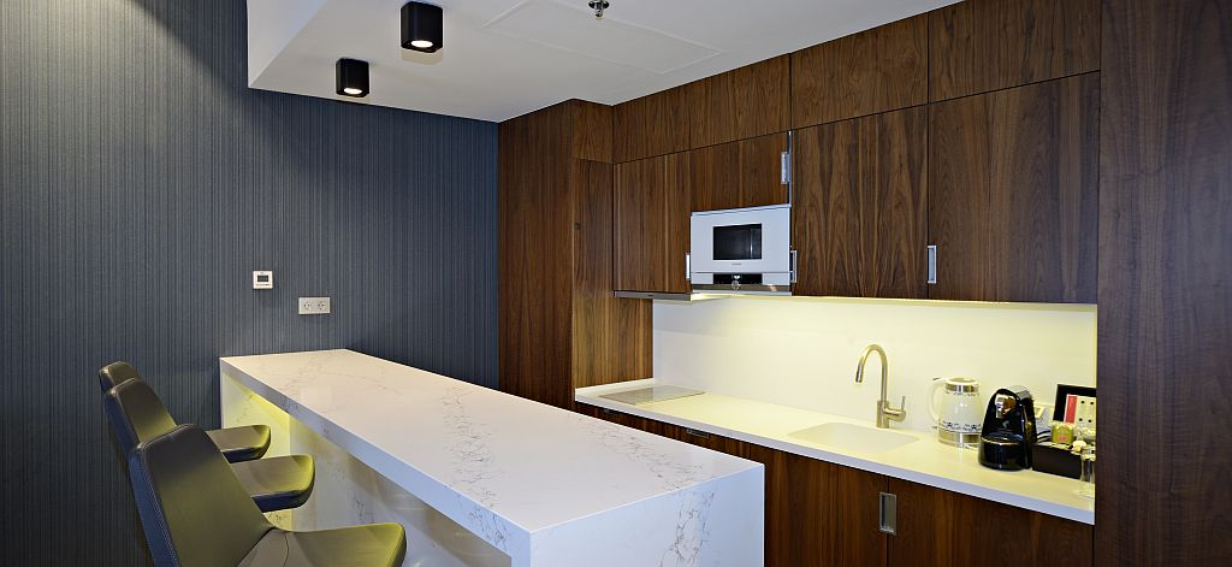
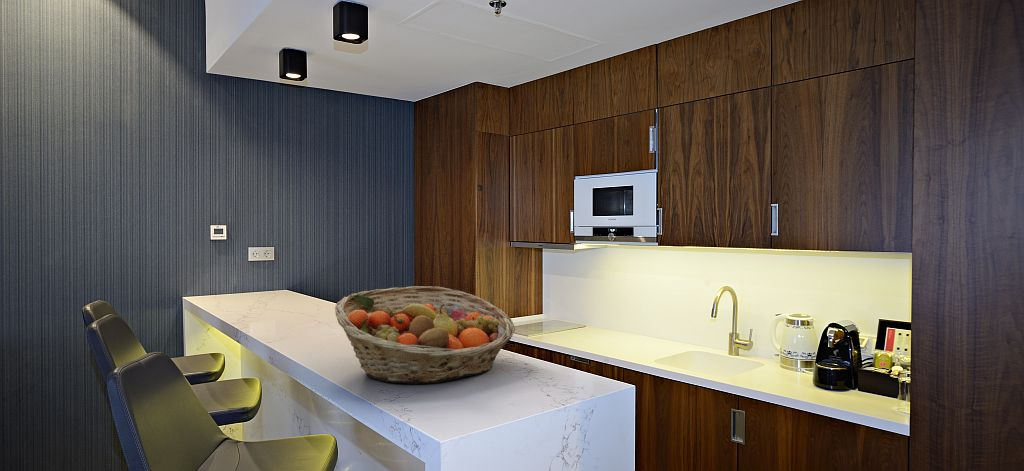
+ fruit basket (427, 330)
